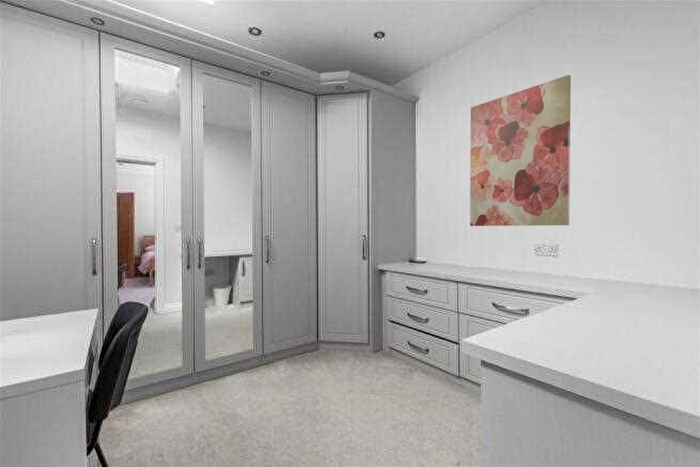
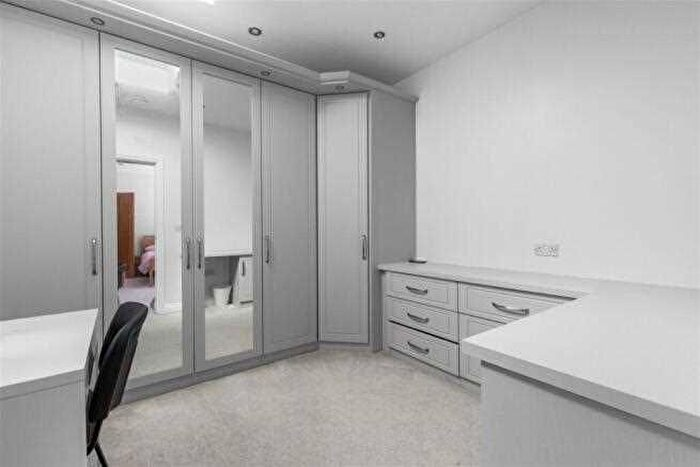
- wall art (514, 159)
